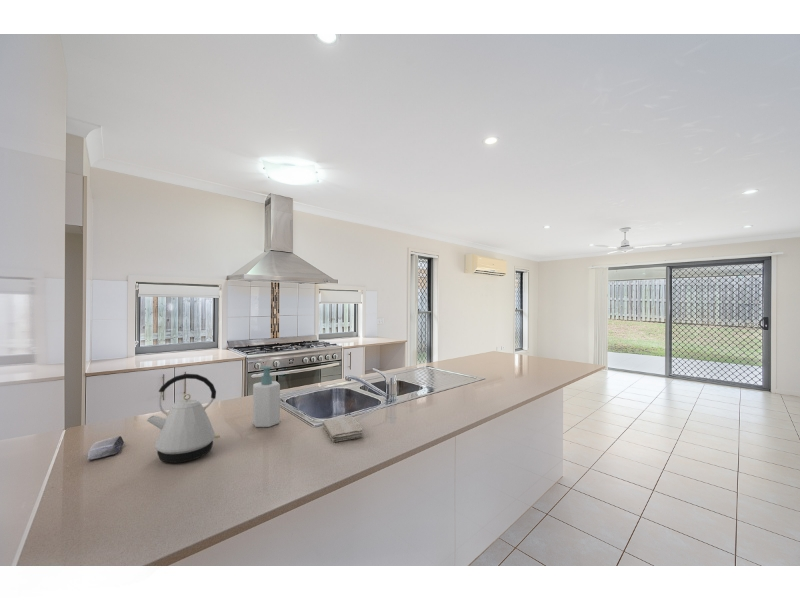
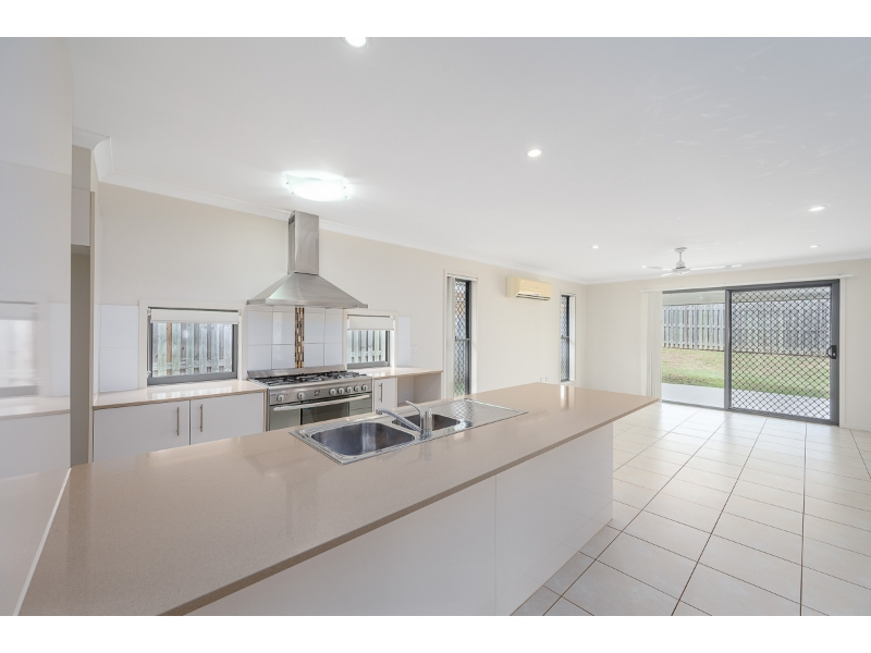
- soap bottle (266, 395)
- sponge (106, 446)
- washcloth (342, 427)
- kettle (184, 414)
